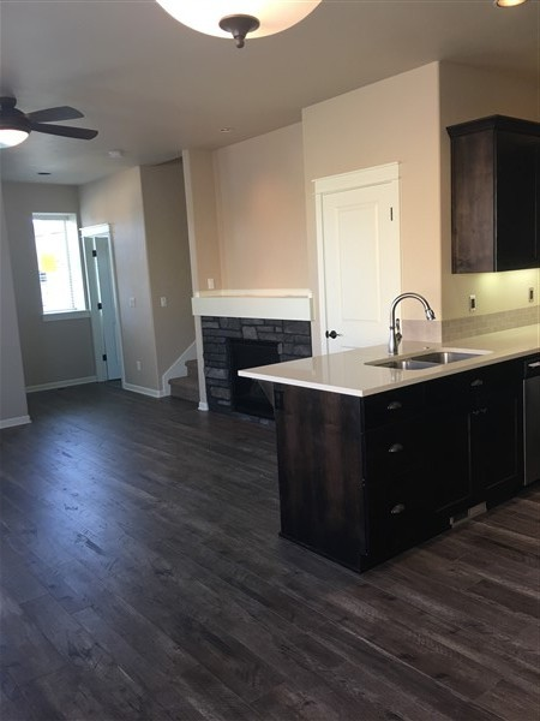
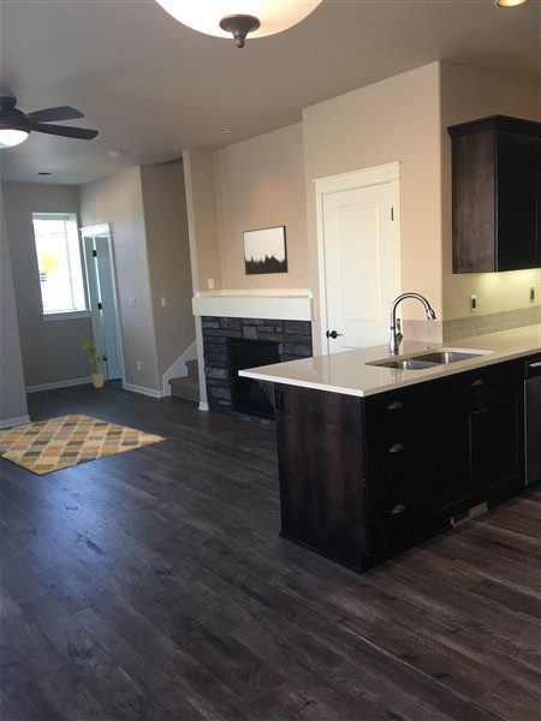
+ wall art (264, 251)
+ rug (61, 437)
+ house plant (95, 365)
